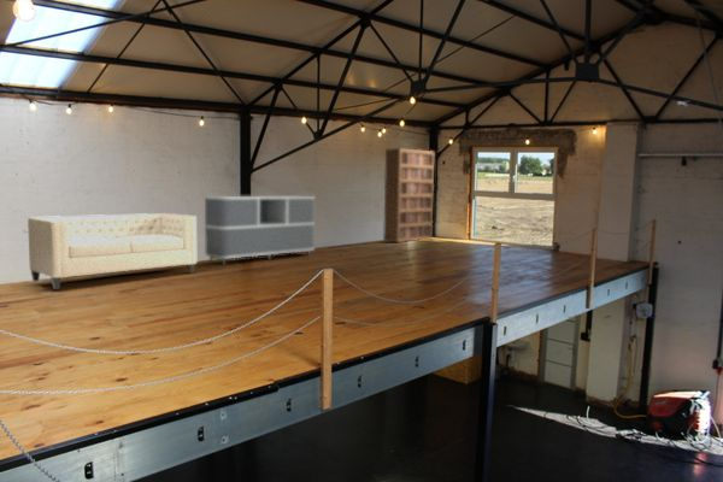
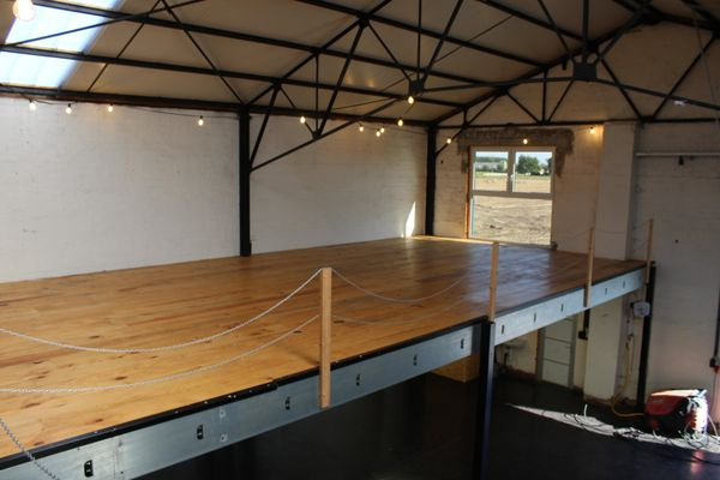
- sideboard (263, 228)
- sofa (117, 246)
- bookcase (408, 195)
